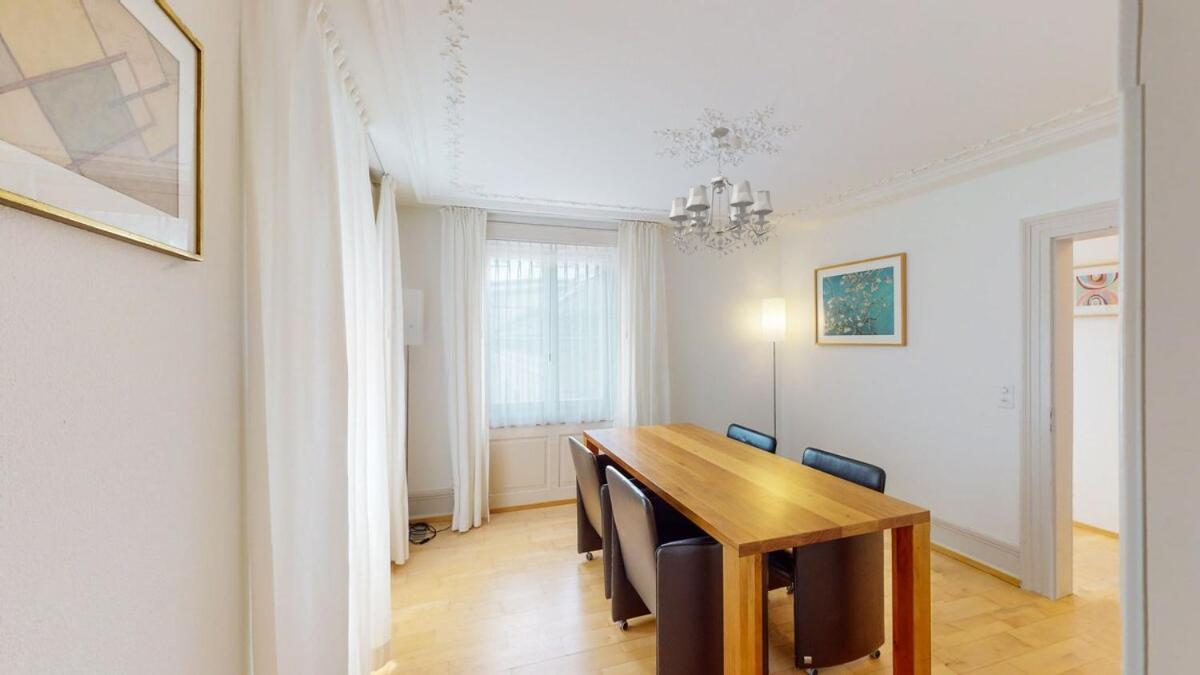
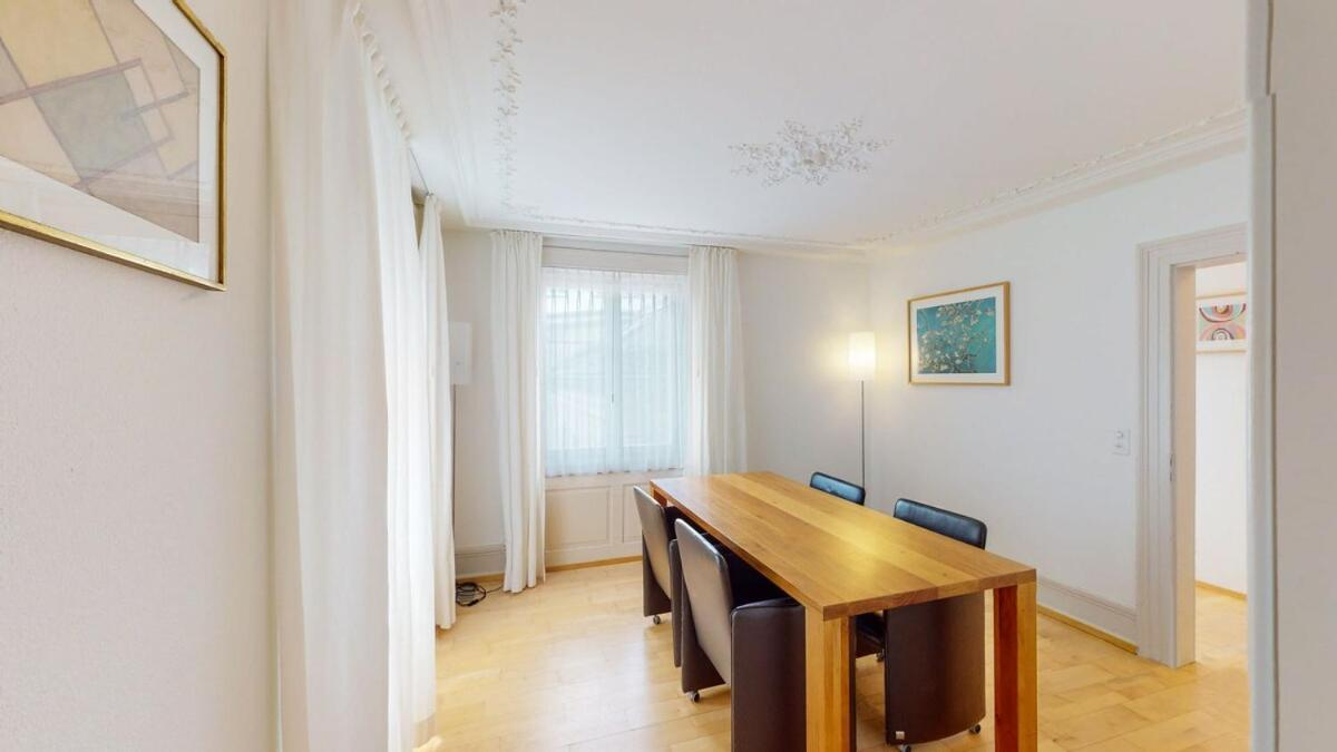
- chandelier (719, 191)
